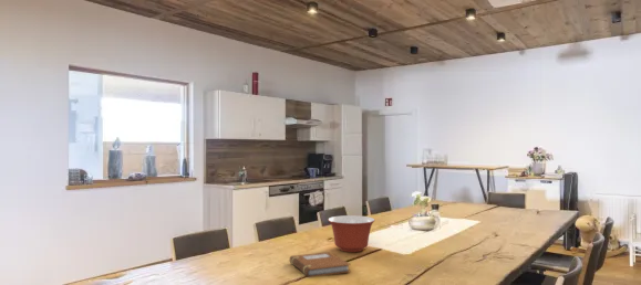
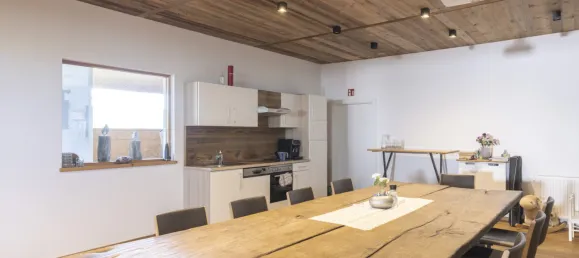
- notebook (318, 263)
- mixing bowl (351, 233)
